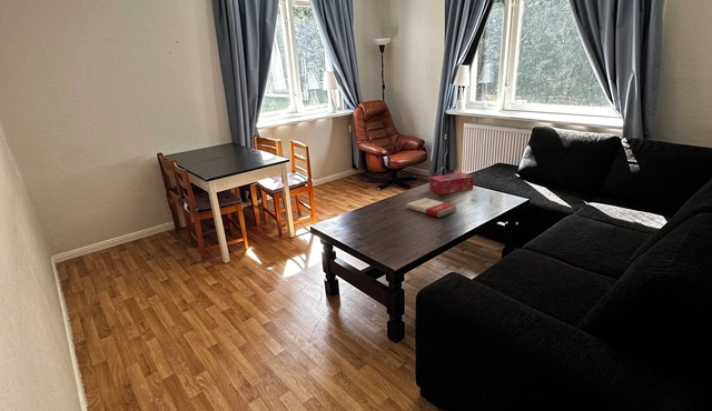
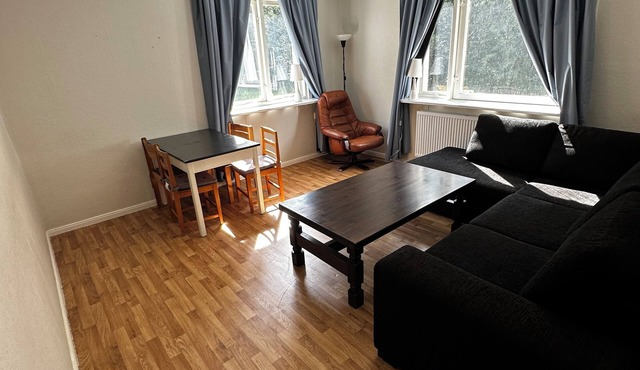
- book (431, 207)
- tissue box (451, 182)
